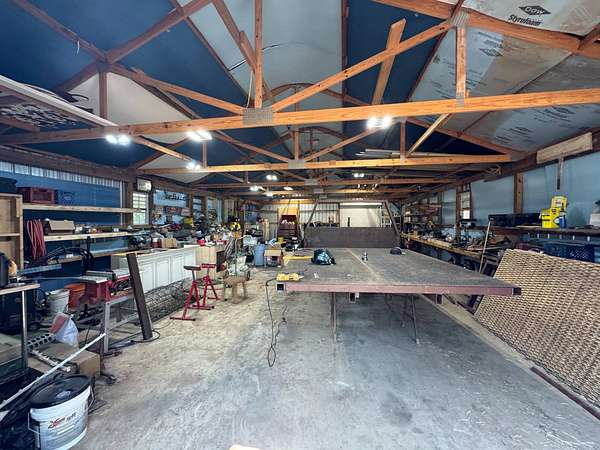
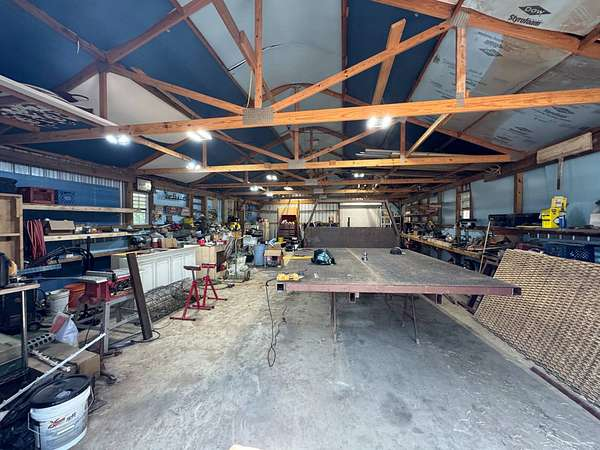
- stool (234, 289)
